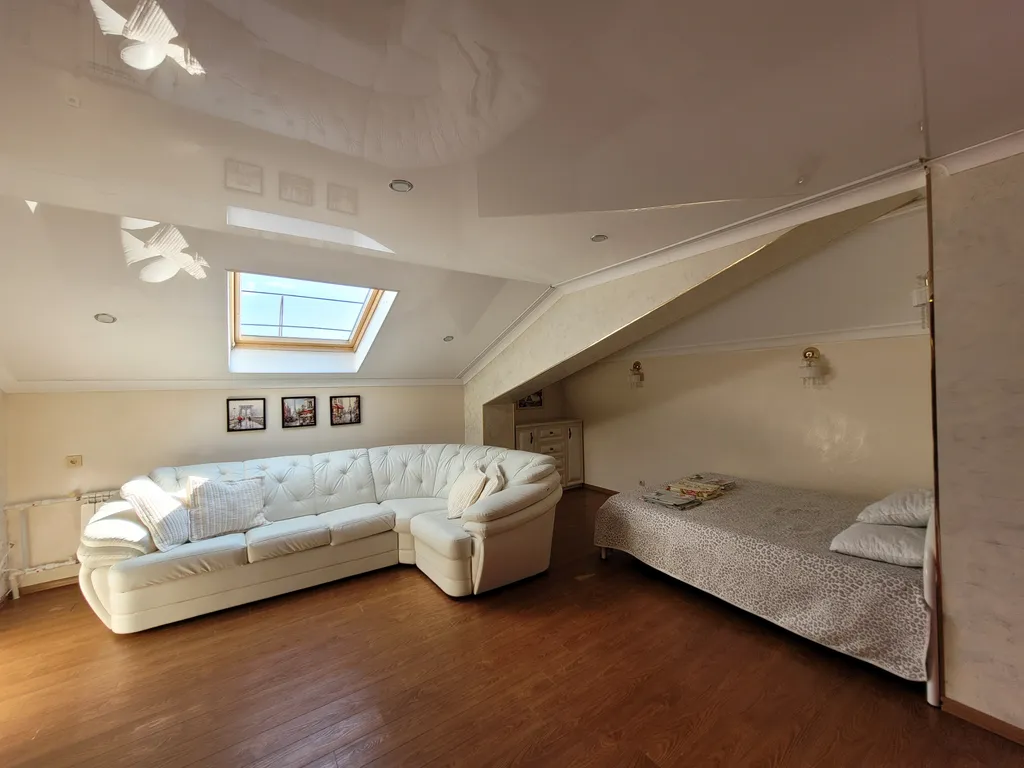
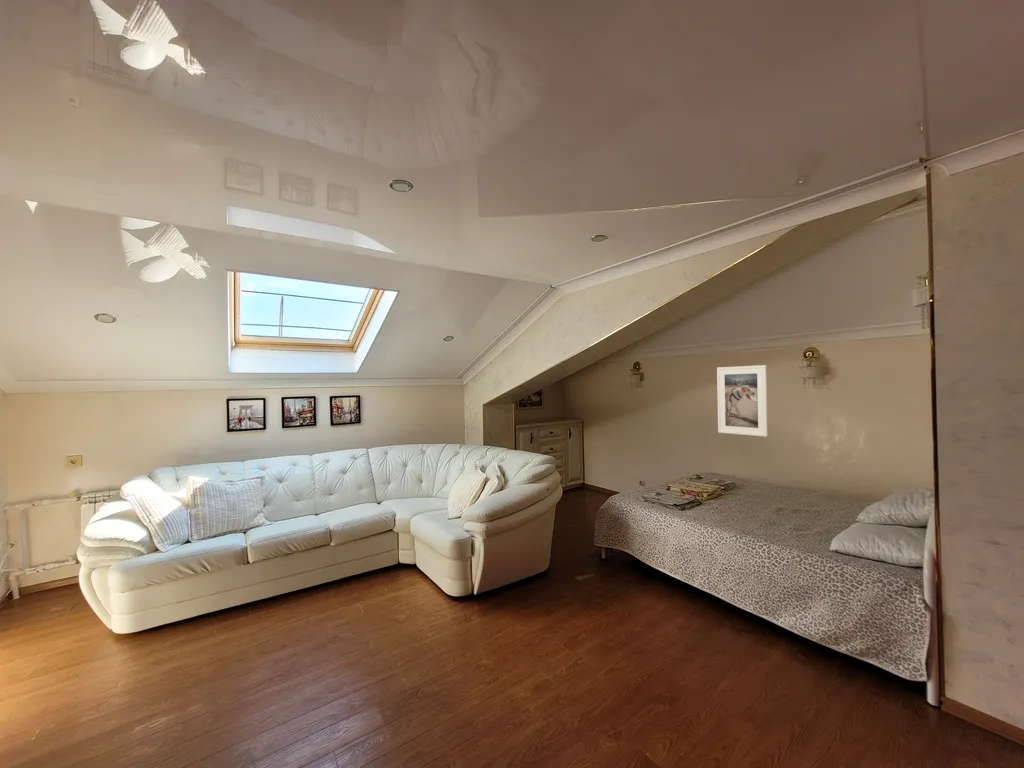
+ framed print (741, 400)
